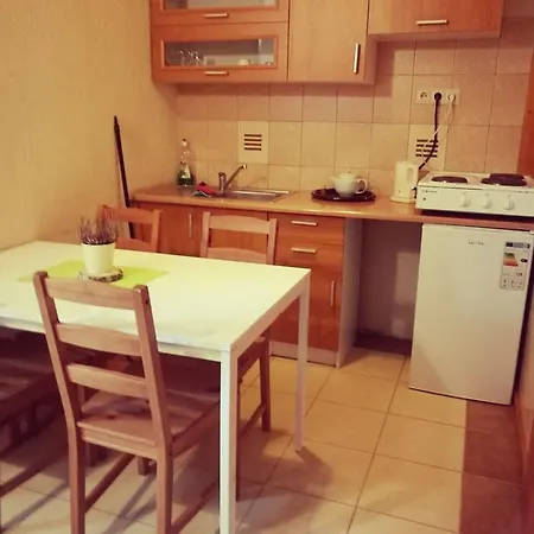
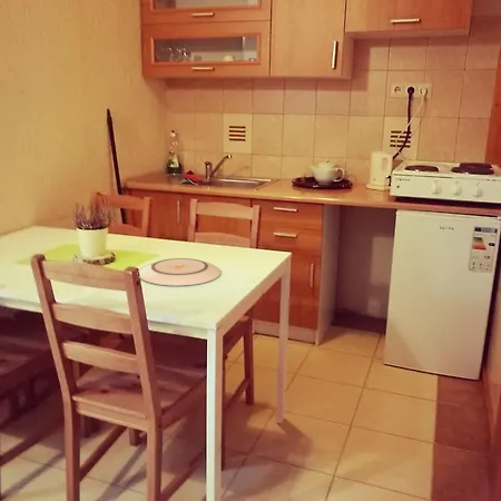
+ plate (179, 268)
